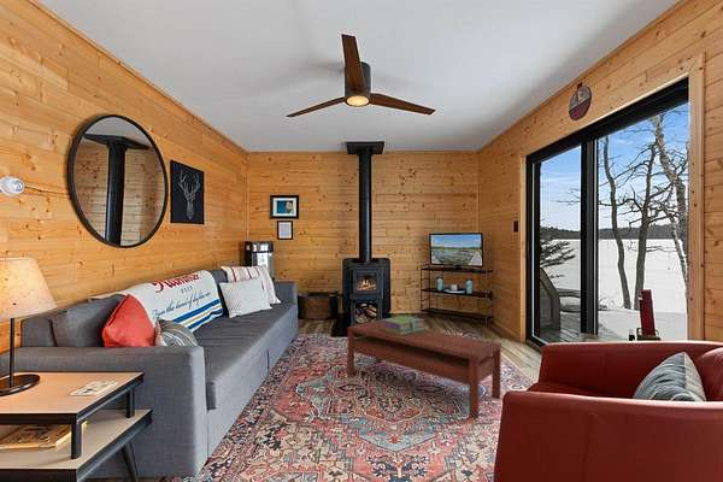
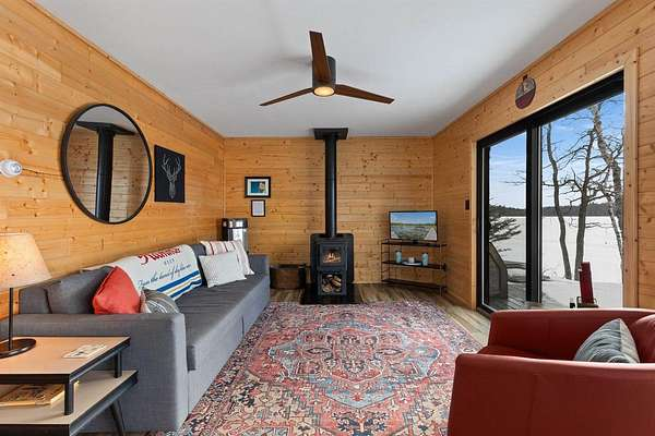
- stack of books (402, 324)
- coffee table (417, 359)
